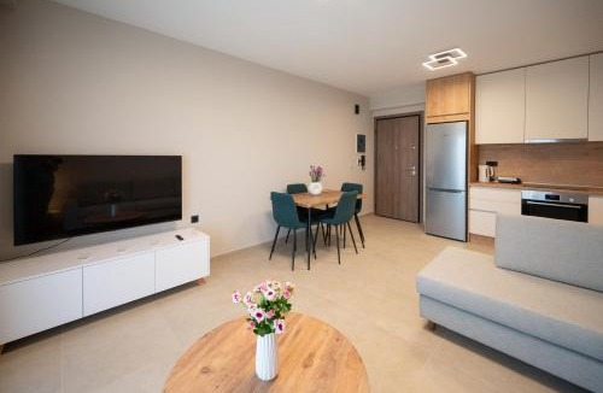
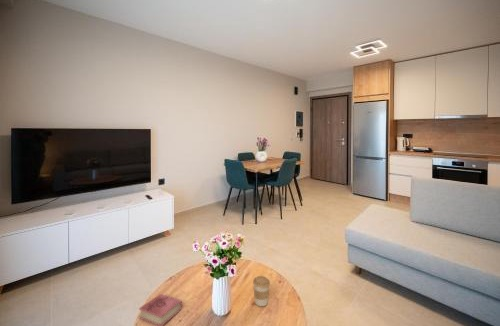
+ coffee cup (261, 290)
+ book (161, 308)
